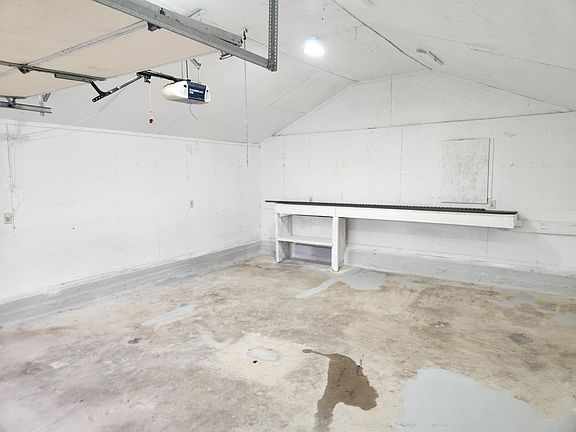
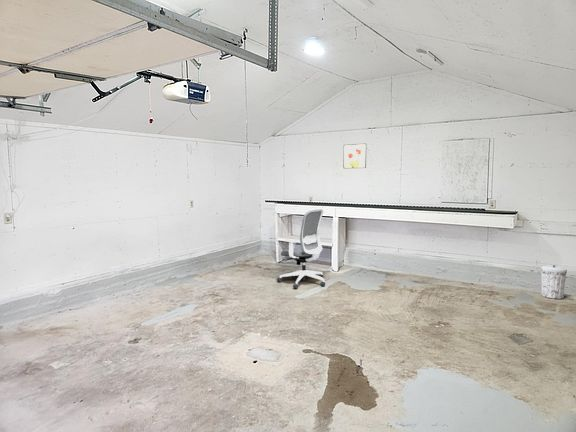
+ trash can (553, 281)
+ office chair (304, 246)
+ wall art (354, 156)
